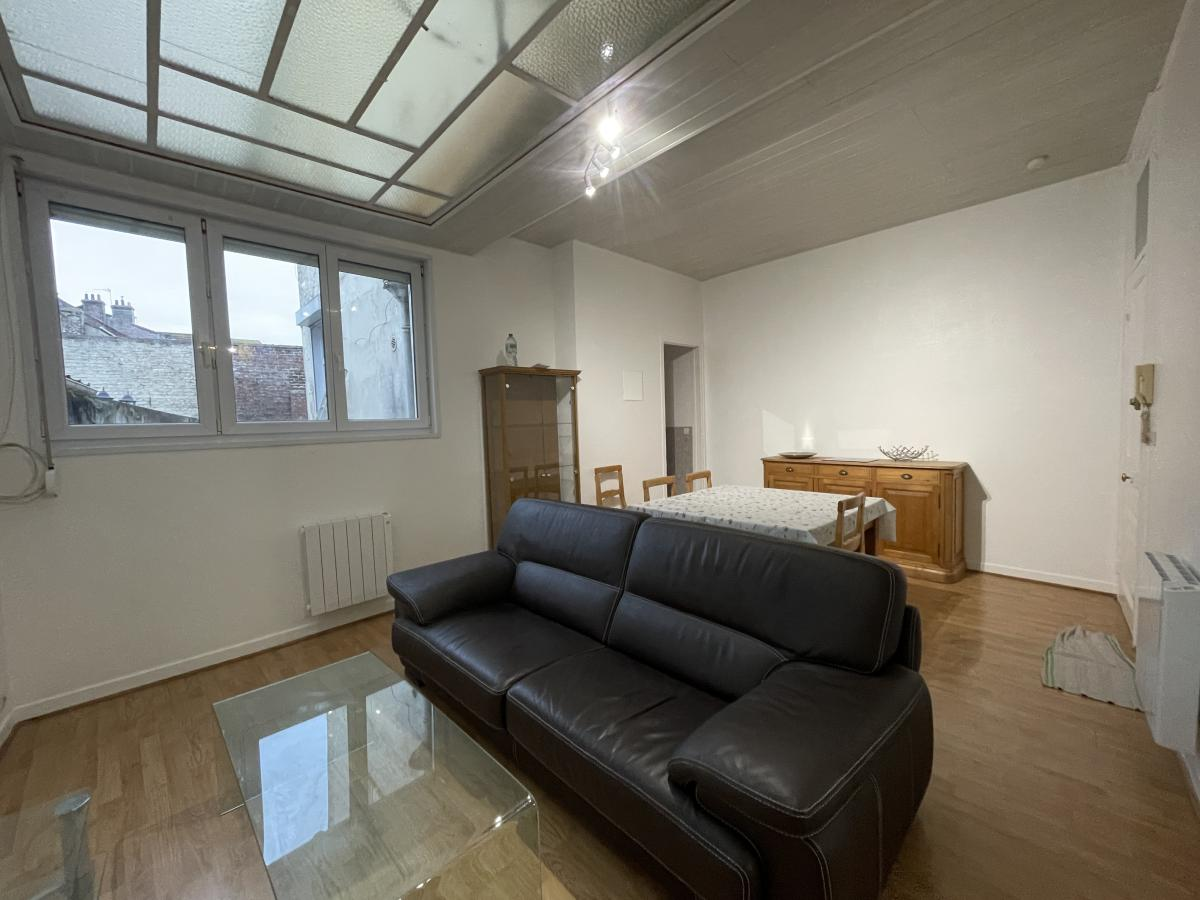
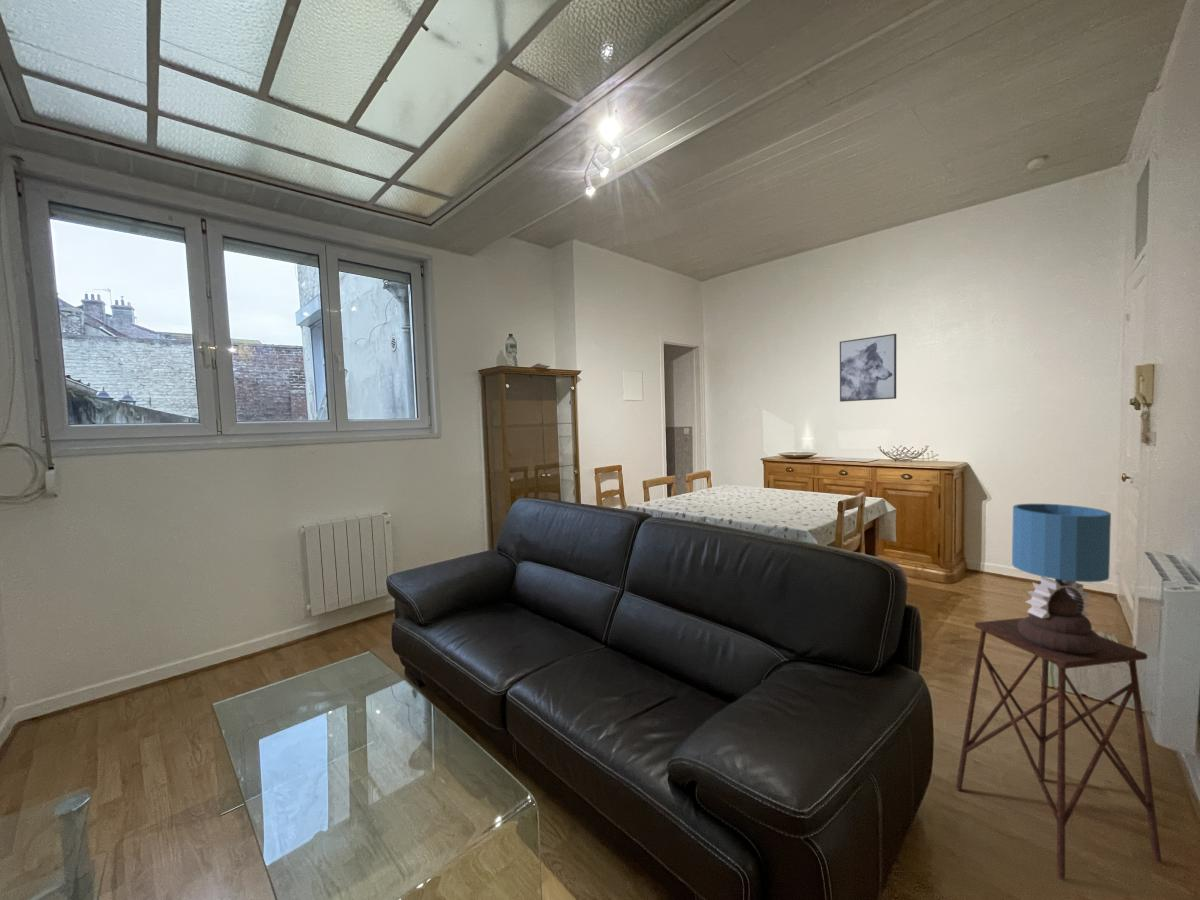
+ wall art (867, 369)
+ table lamp (1058, 576)
+ side table (1052, 732)
